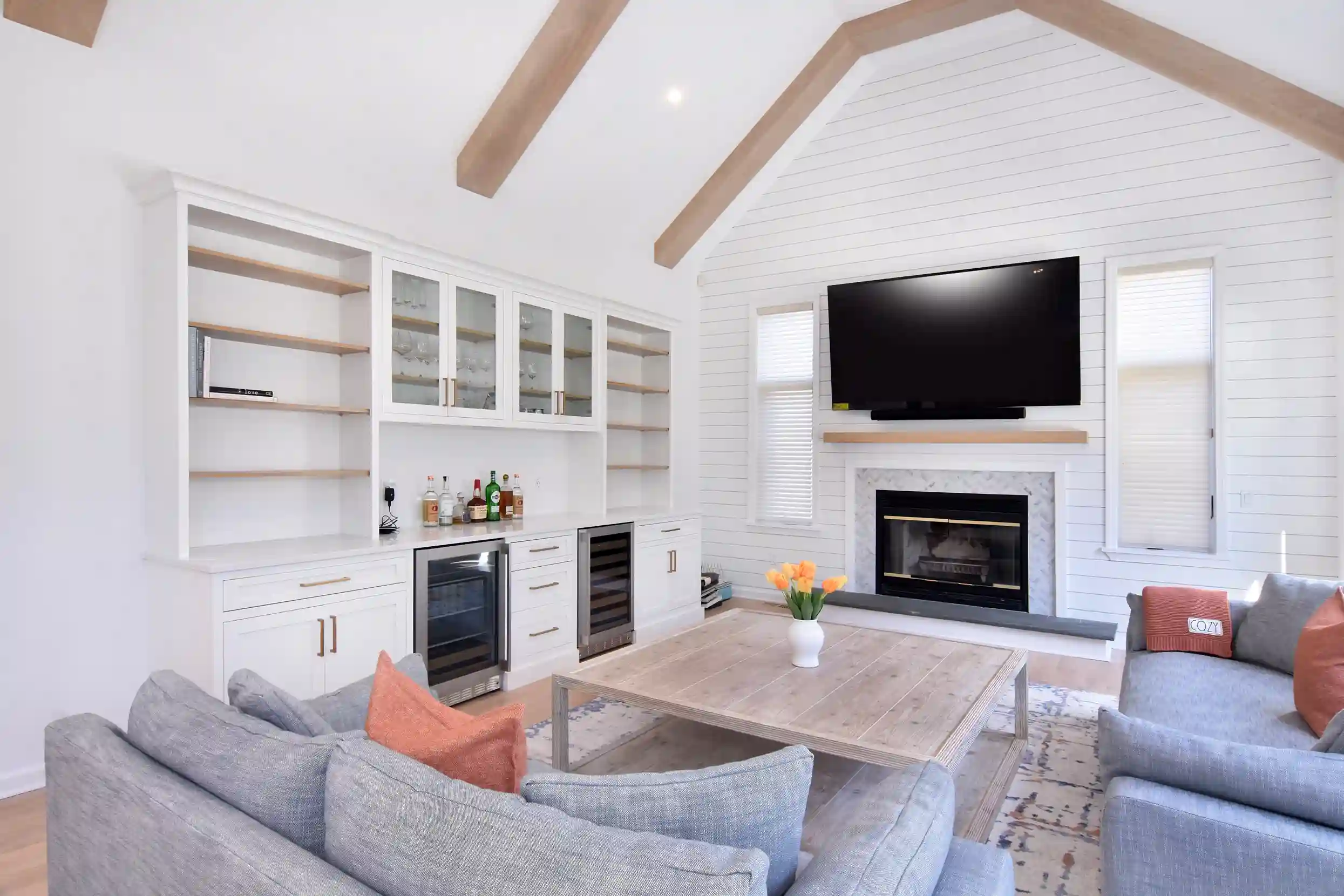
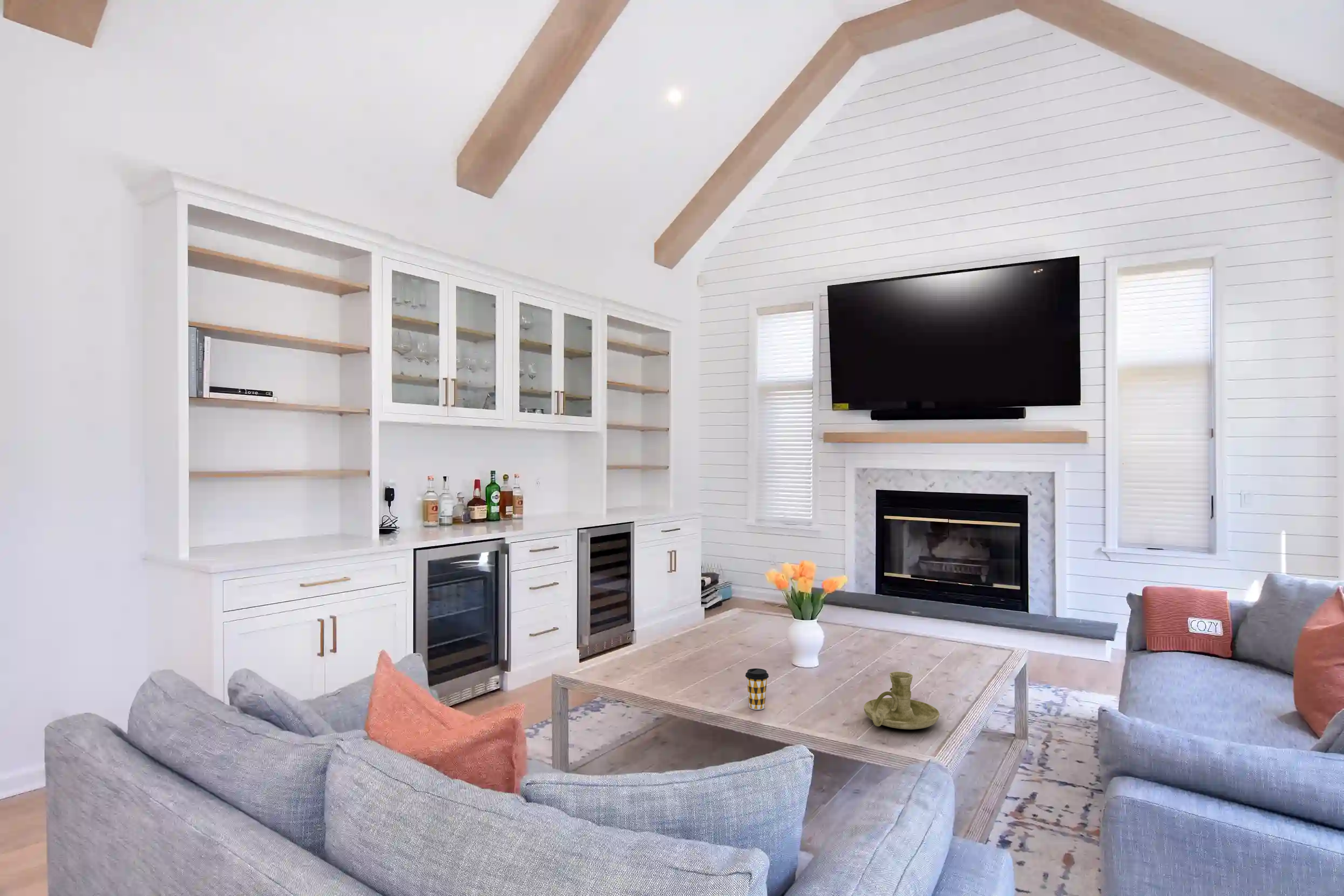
+ candle holder (897, 701)
+ coffee cup (757, 689)
